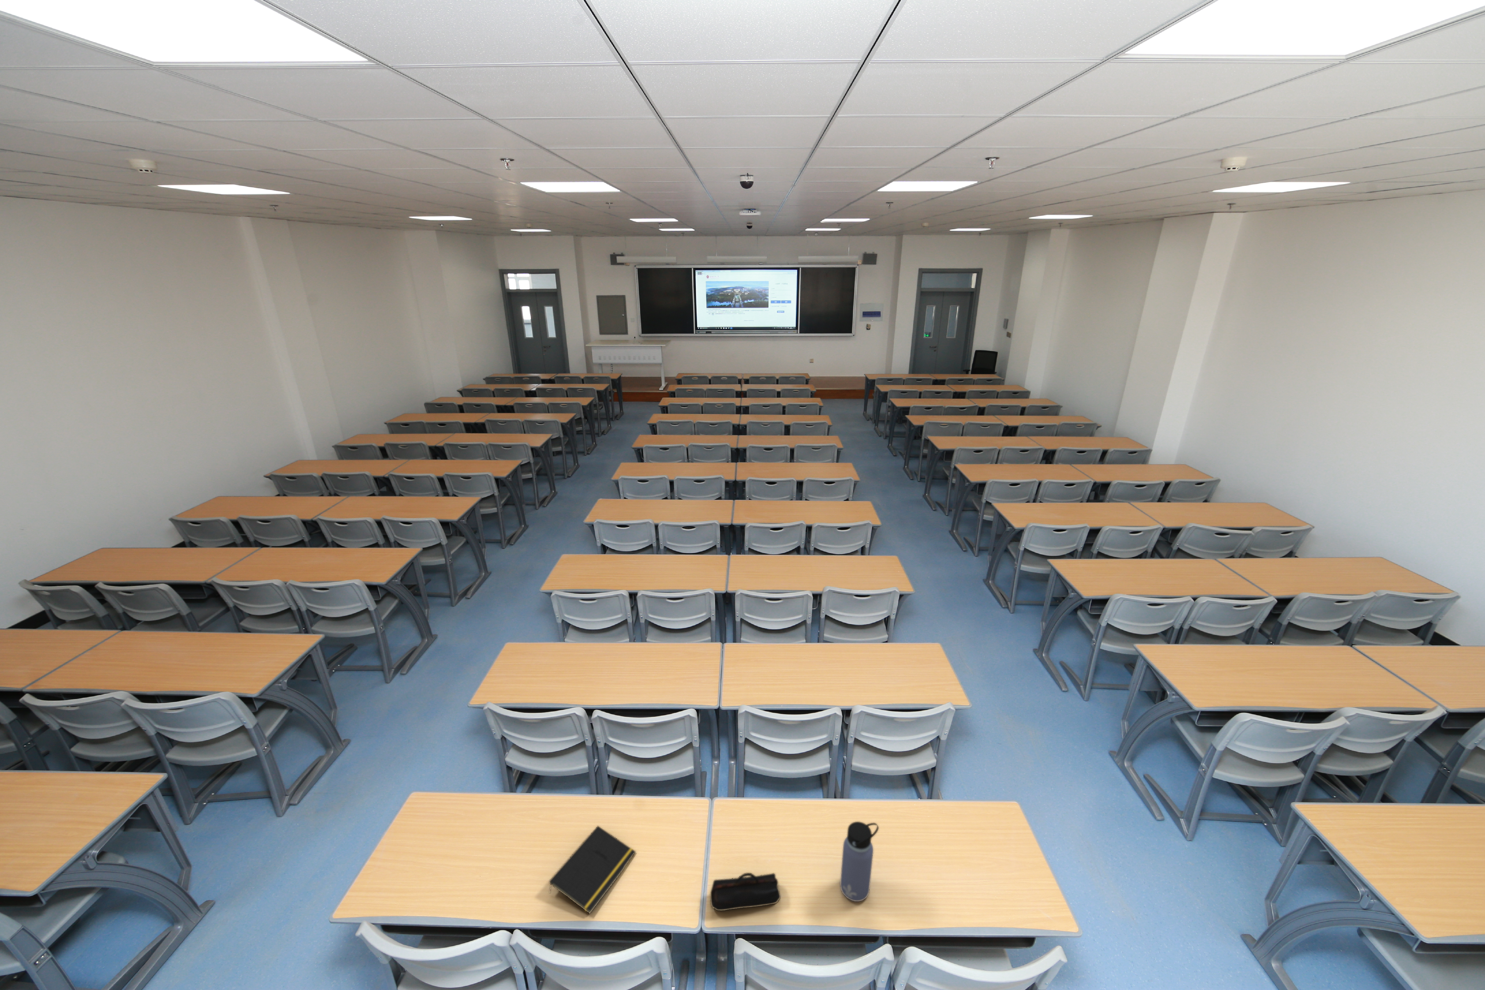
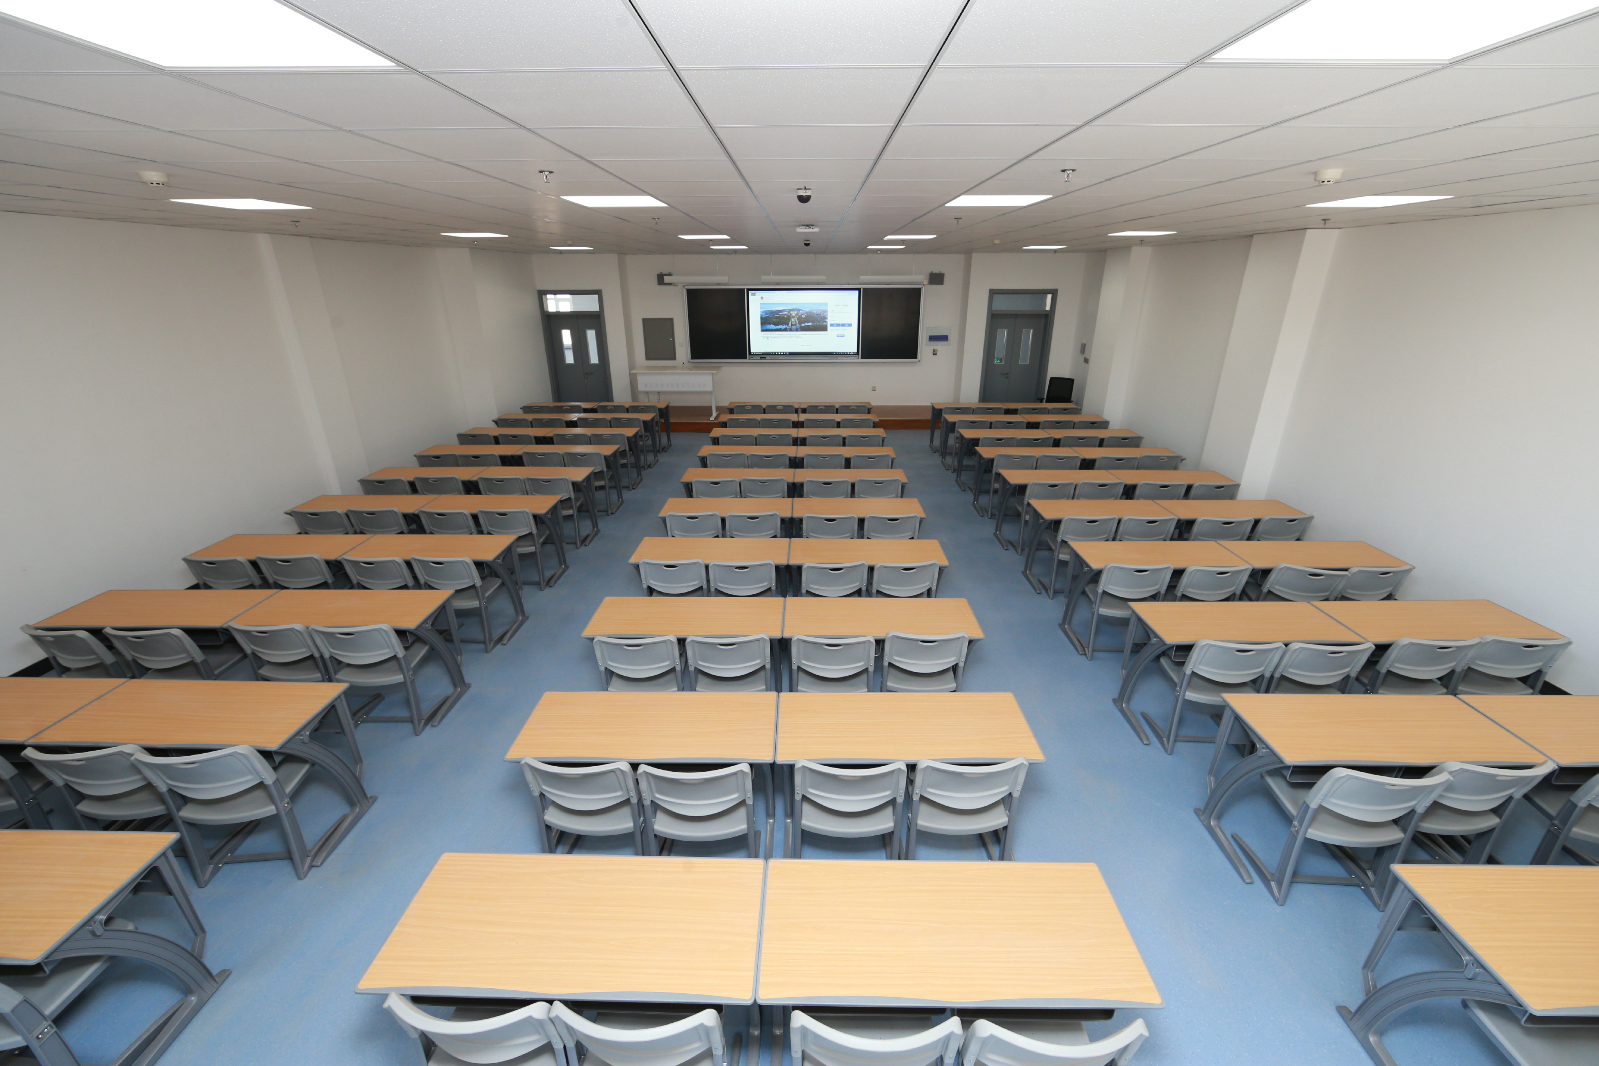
- notepad (593, 866)
- water bottle (859, 857)
- pencil case (745, 886)
